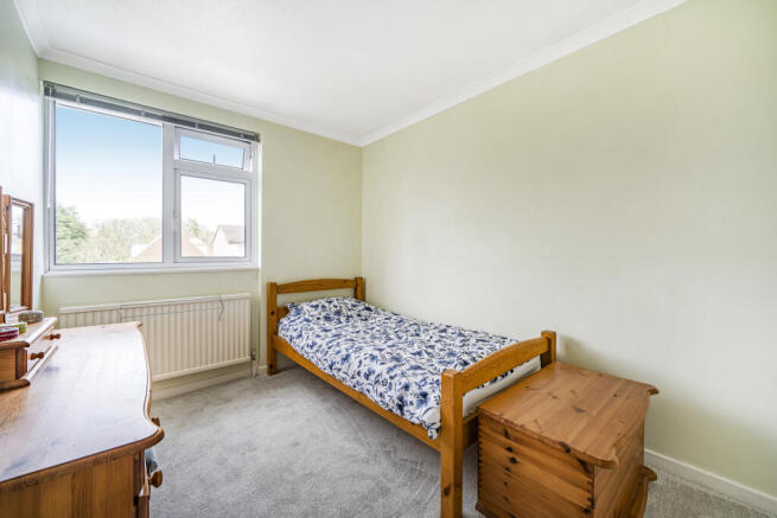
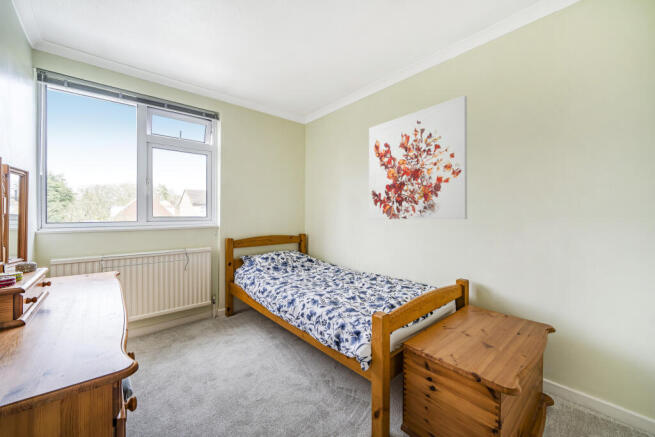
+ wall art (410, 166)
